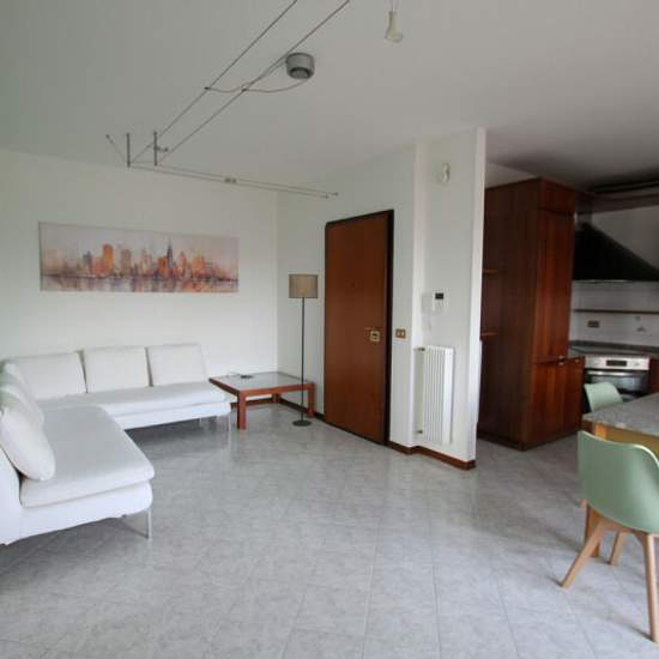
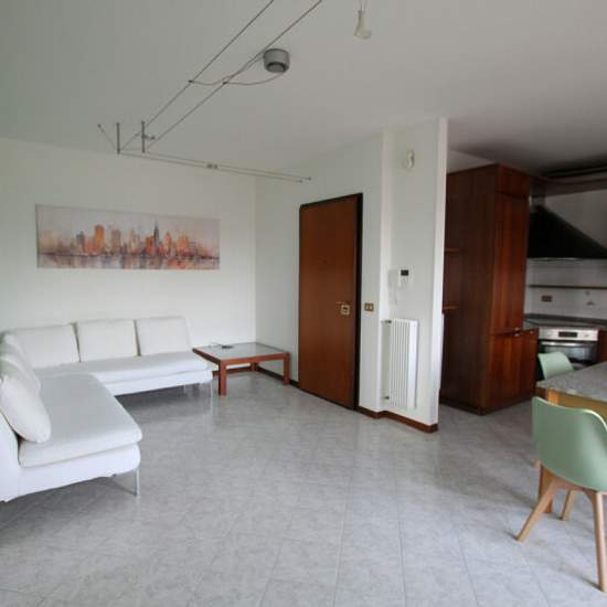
- floor lamp (302, 350)
